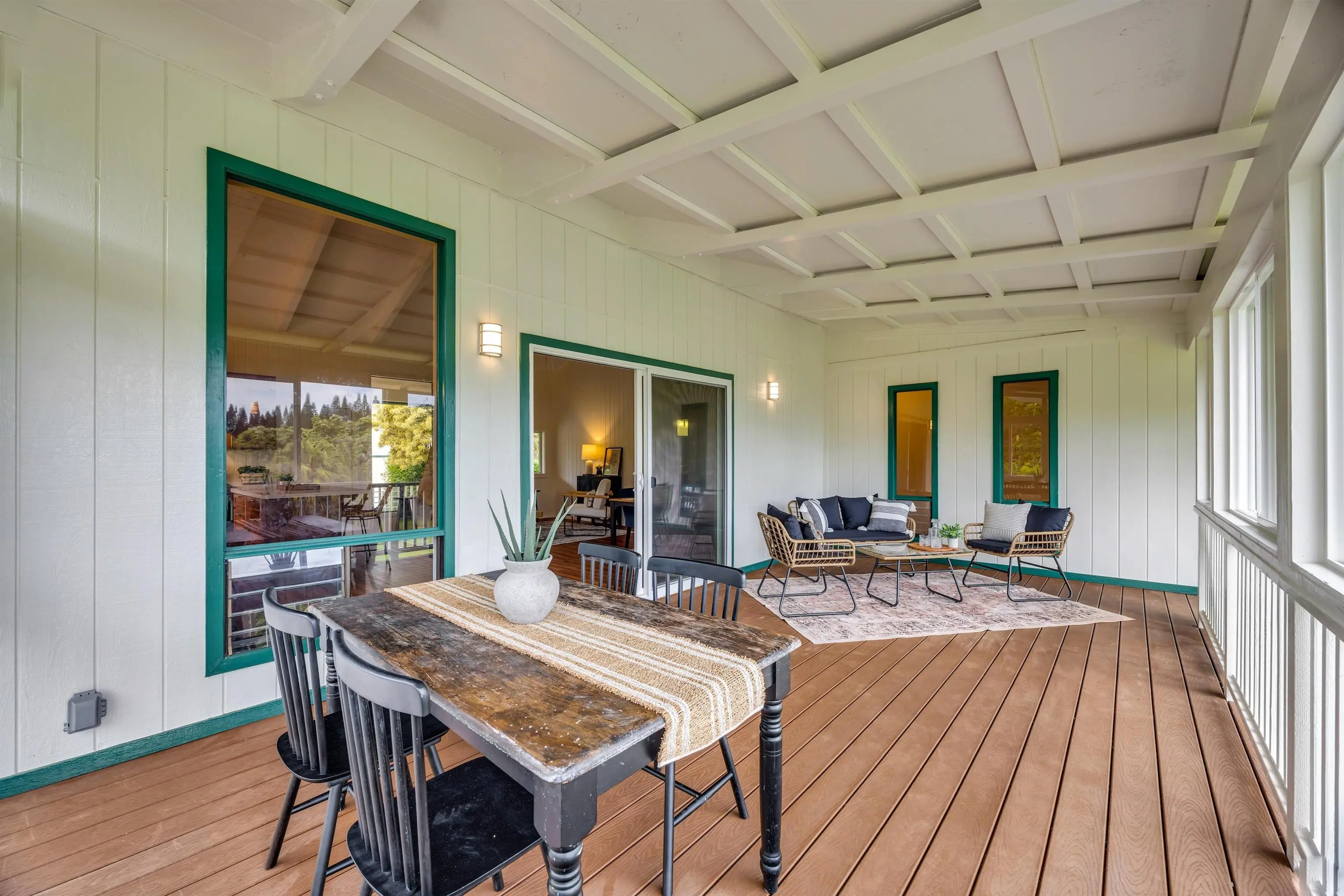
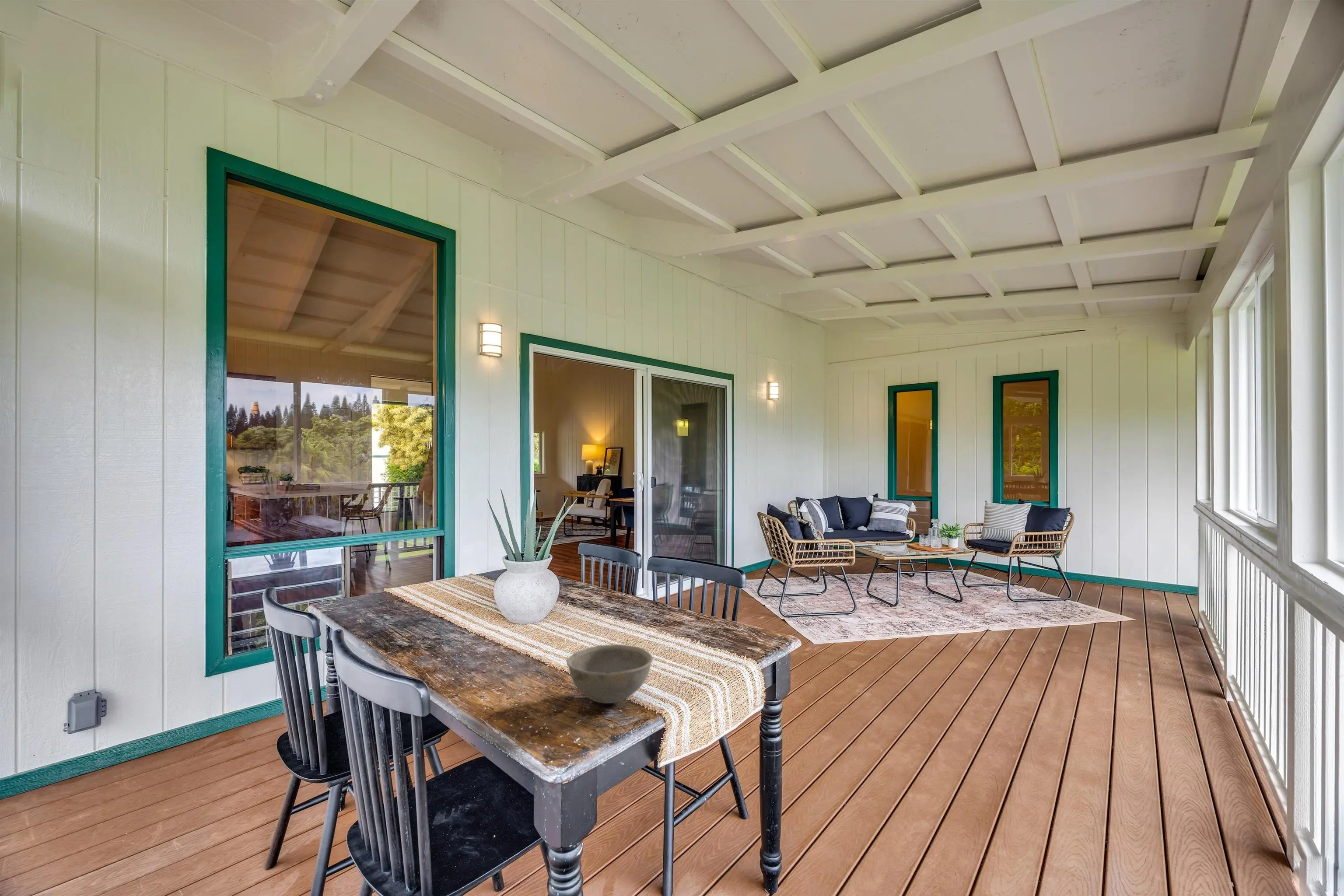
+ bowl (609, 678)
